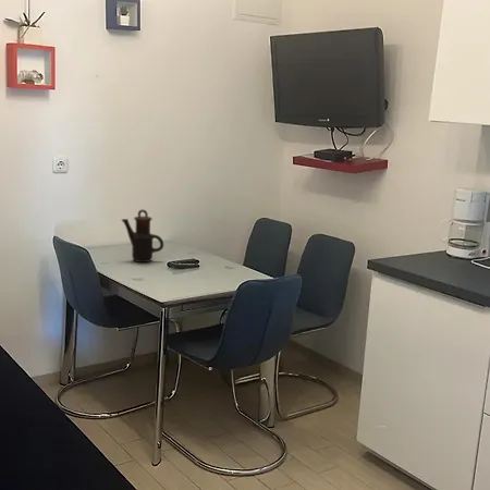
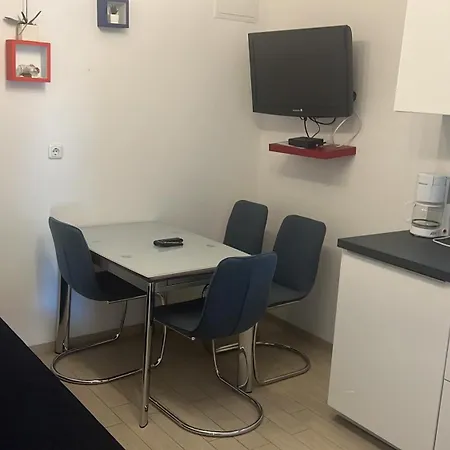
- teapot (142, 235)
